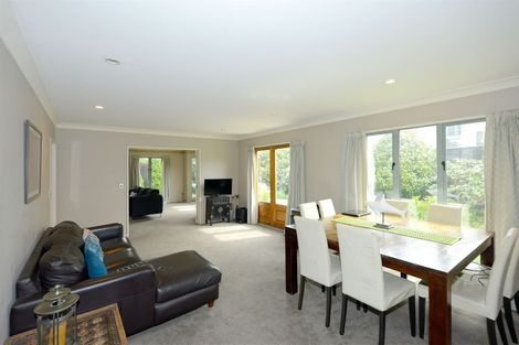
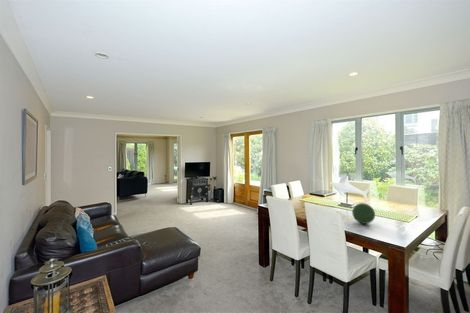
+ decorative orb (363, 213)
